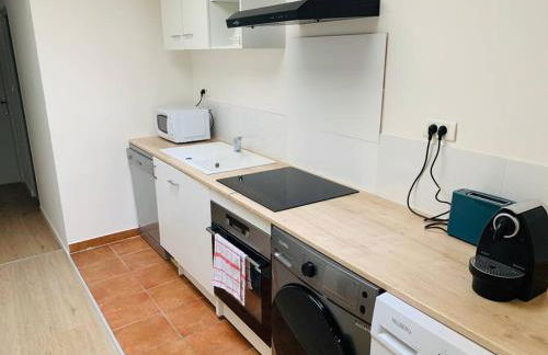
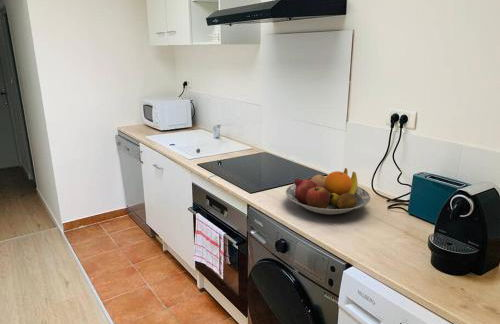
+ fruit bowl (327, 190)
